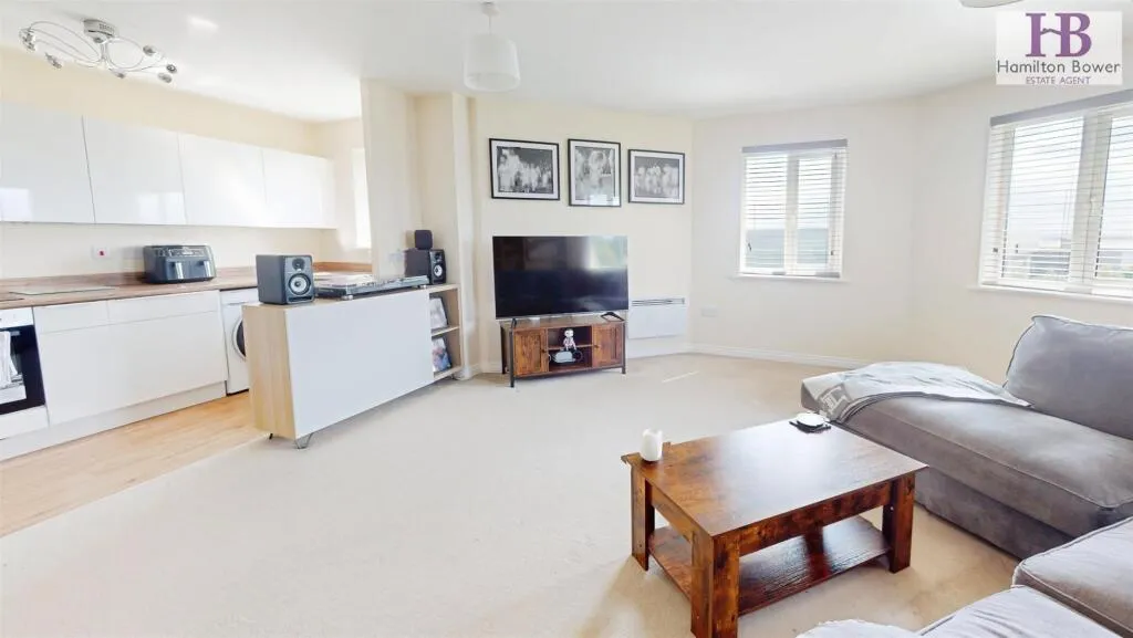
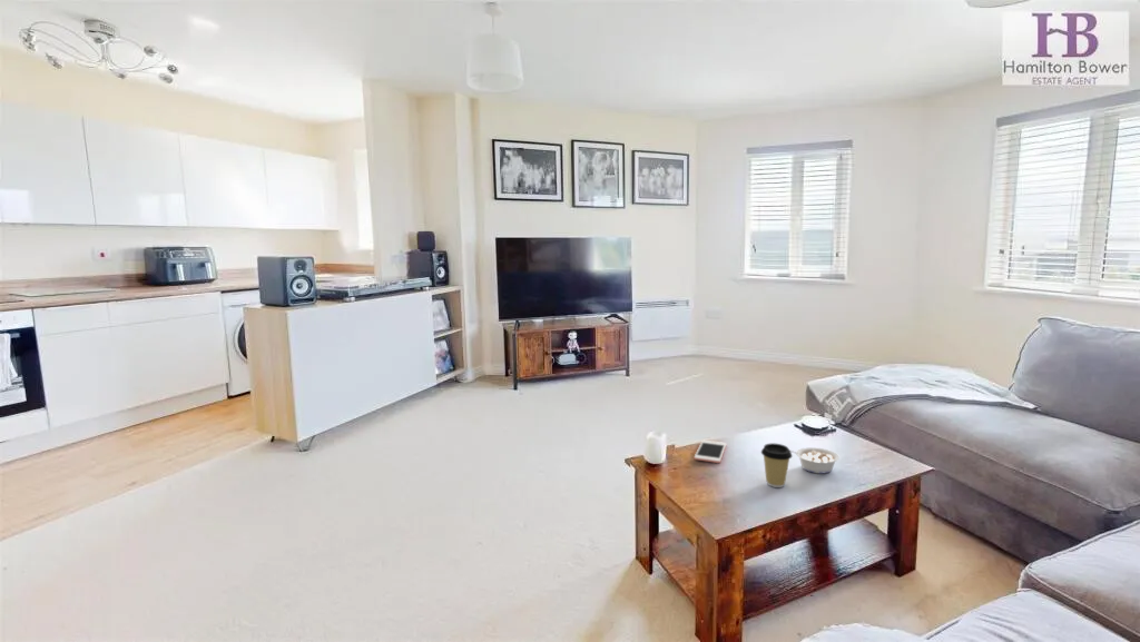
+ cell phone (710, 451)
+ legume (815, 460)
+ coffee cup (776, 465)
